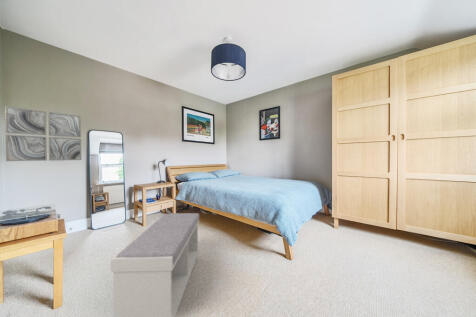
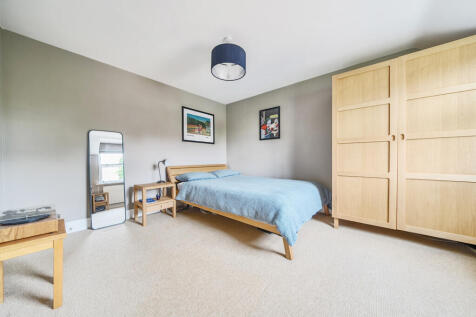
- wall art (46, 135)
- bench (168, 255)
